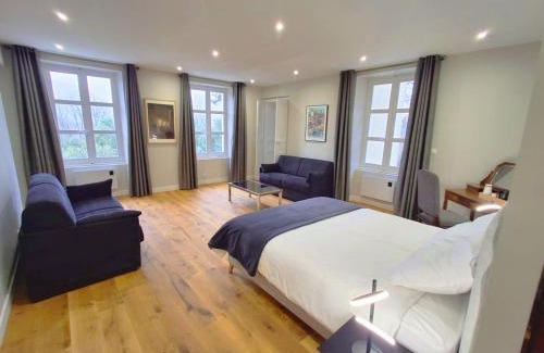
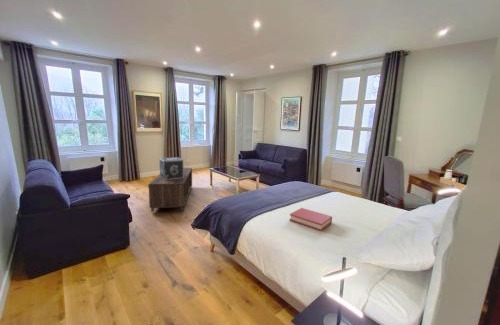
+ hardback book (310, 218)
+ coffee table (174, 186)
+ decorative cube (171, 168)
